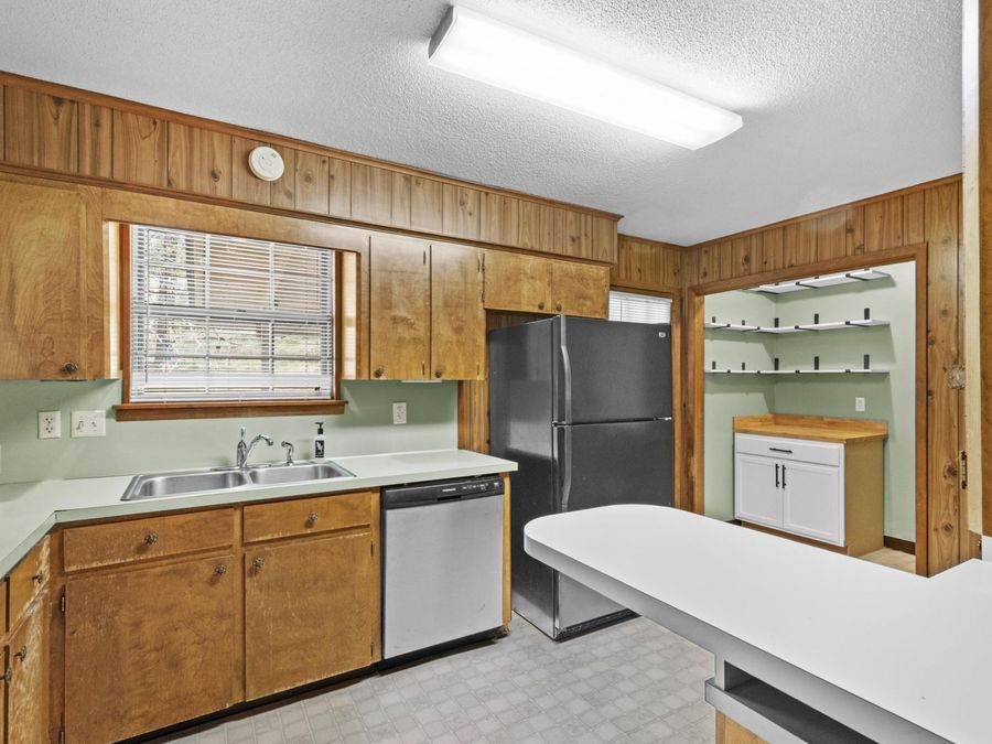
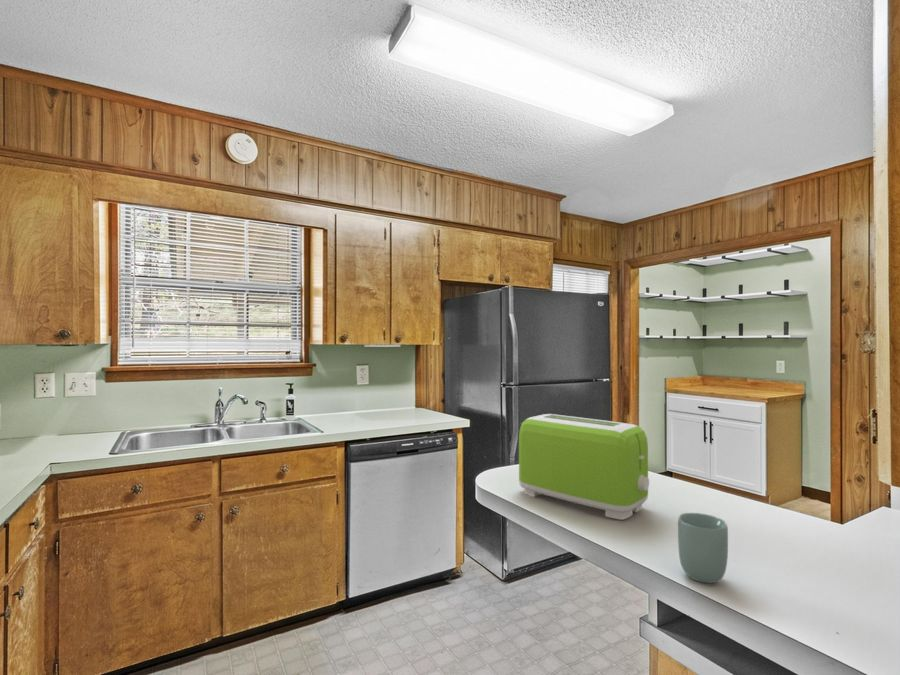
+ toaster (580, 460)
+ cup (702, 548)
